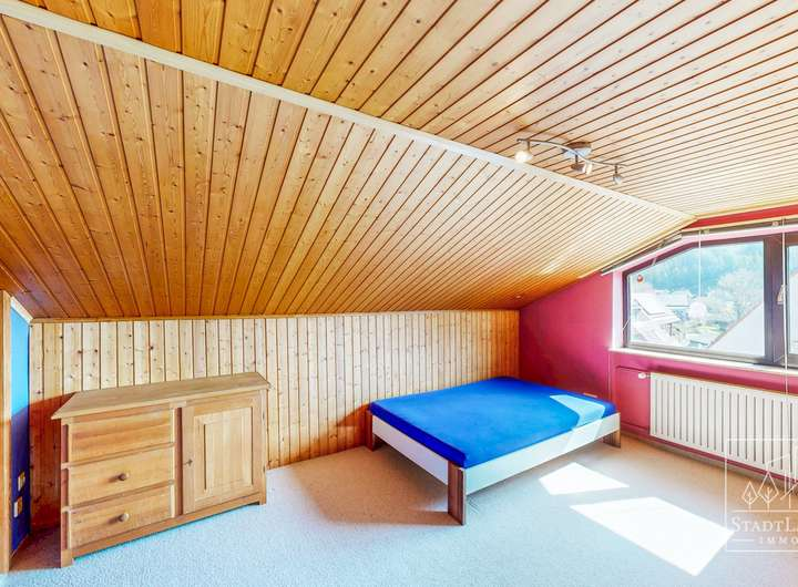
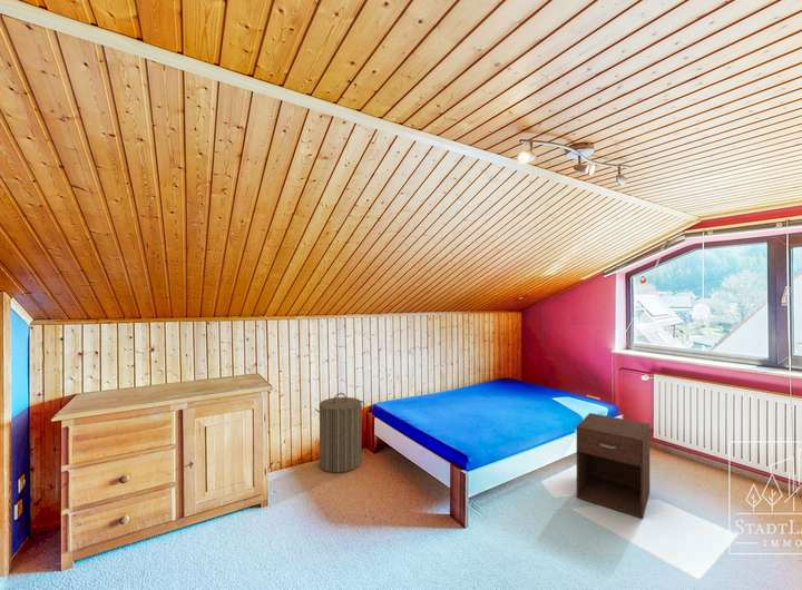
+ laundry hamper (340, 427)
+ nightstand (613, 461)
